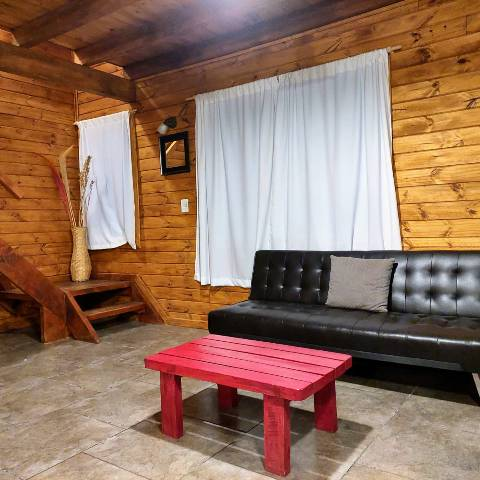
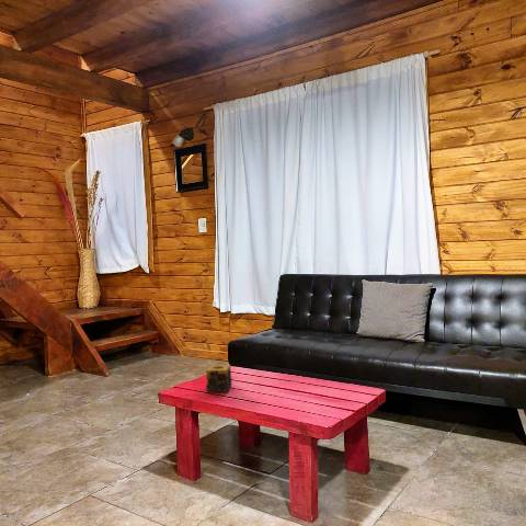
+ candle (219, 378)
